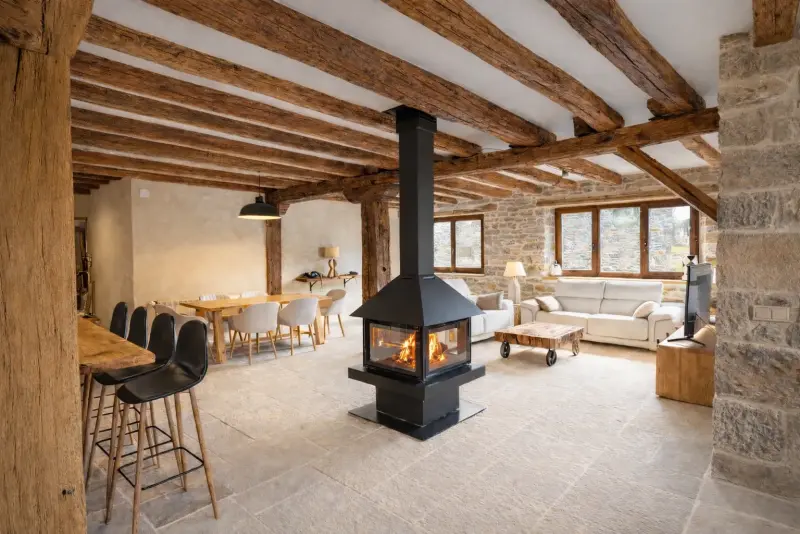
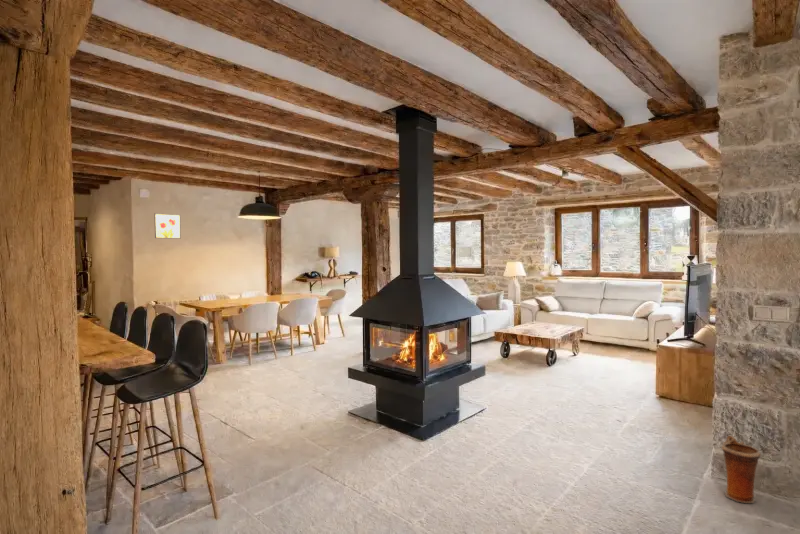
+ wall art (167, 226)
+ vase (740, 468)
